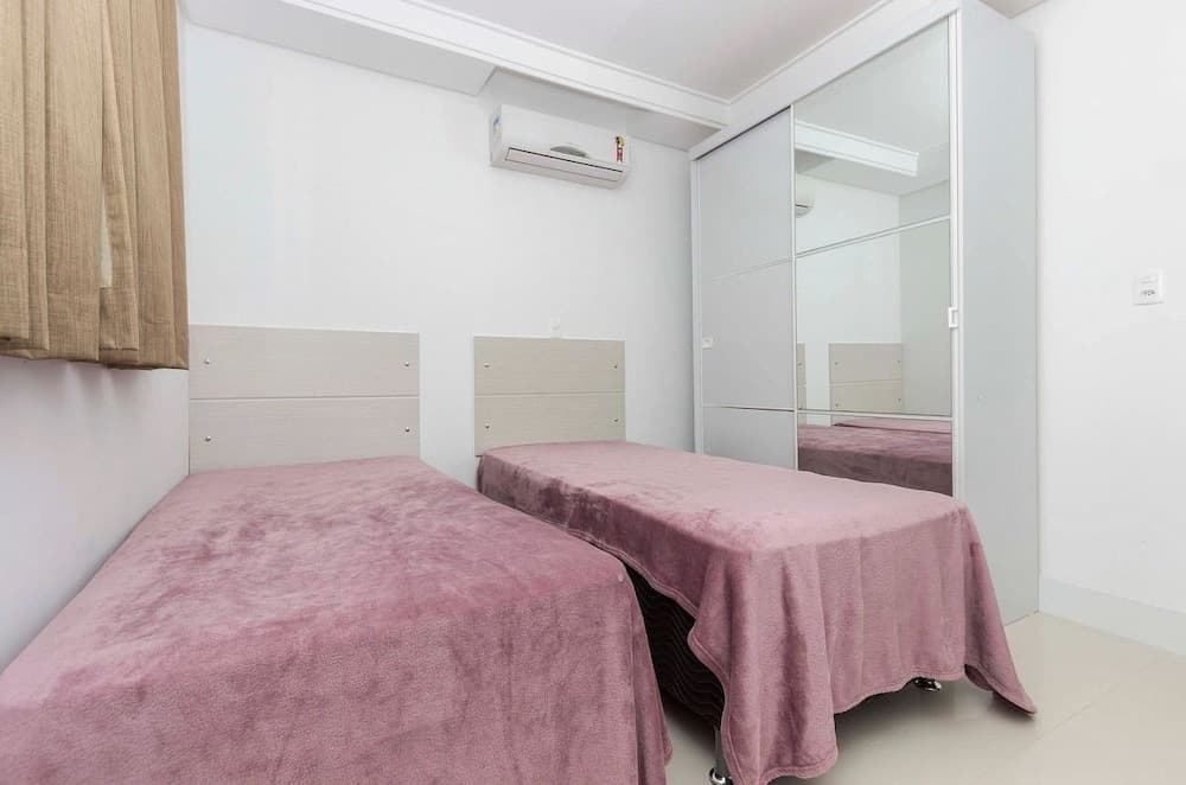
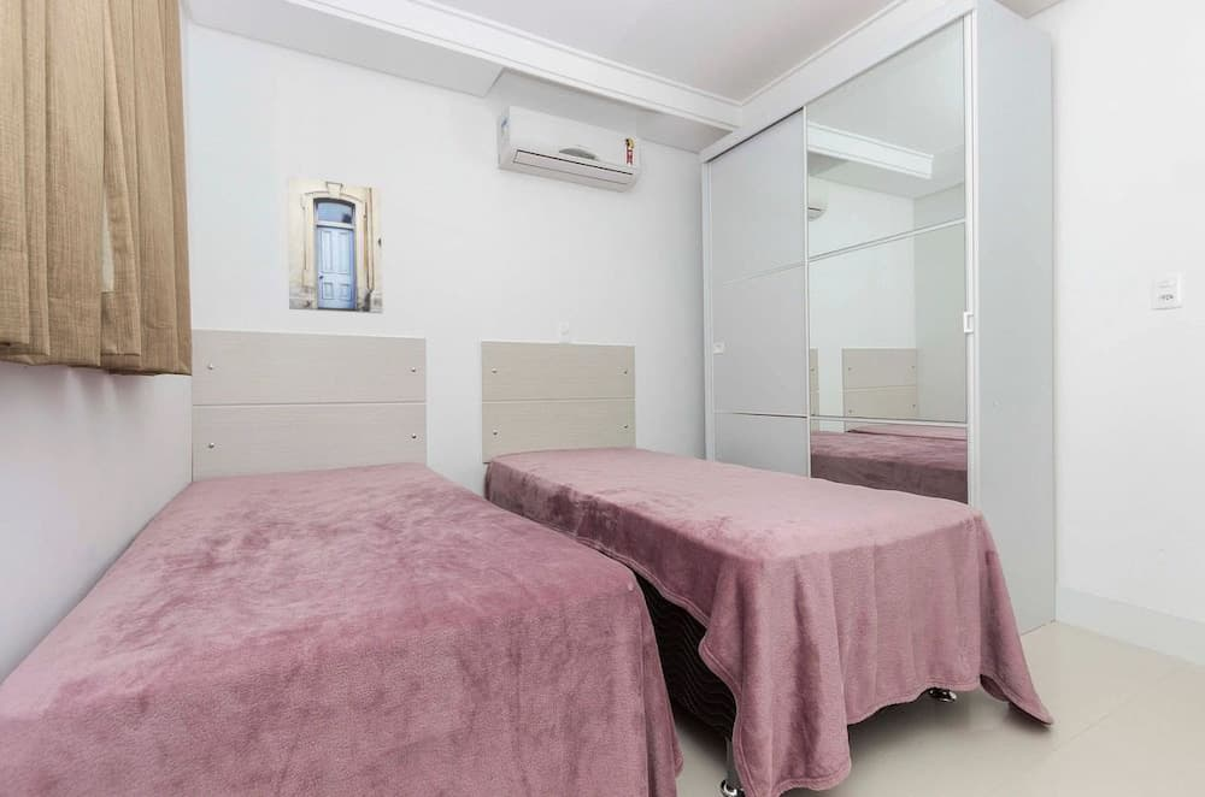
+ wall art (335, 247)
